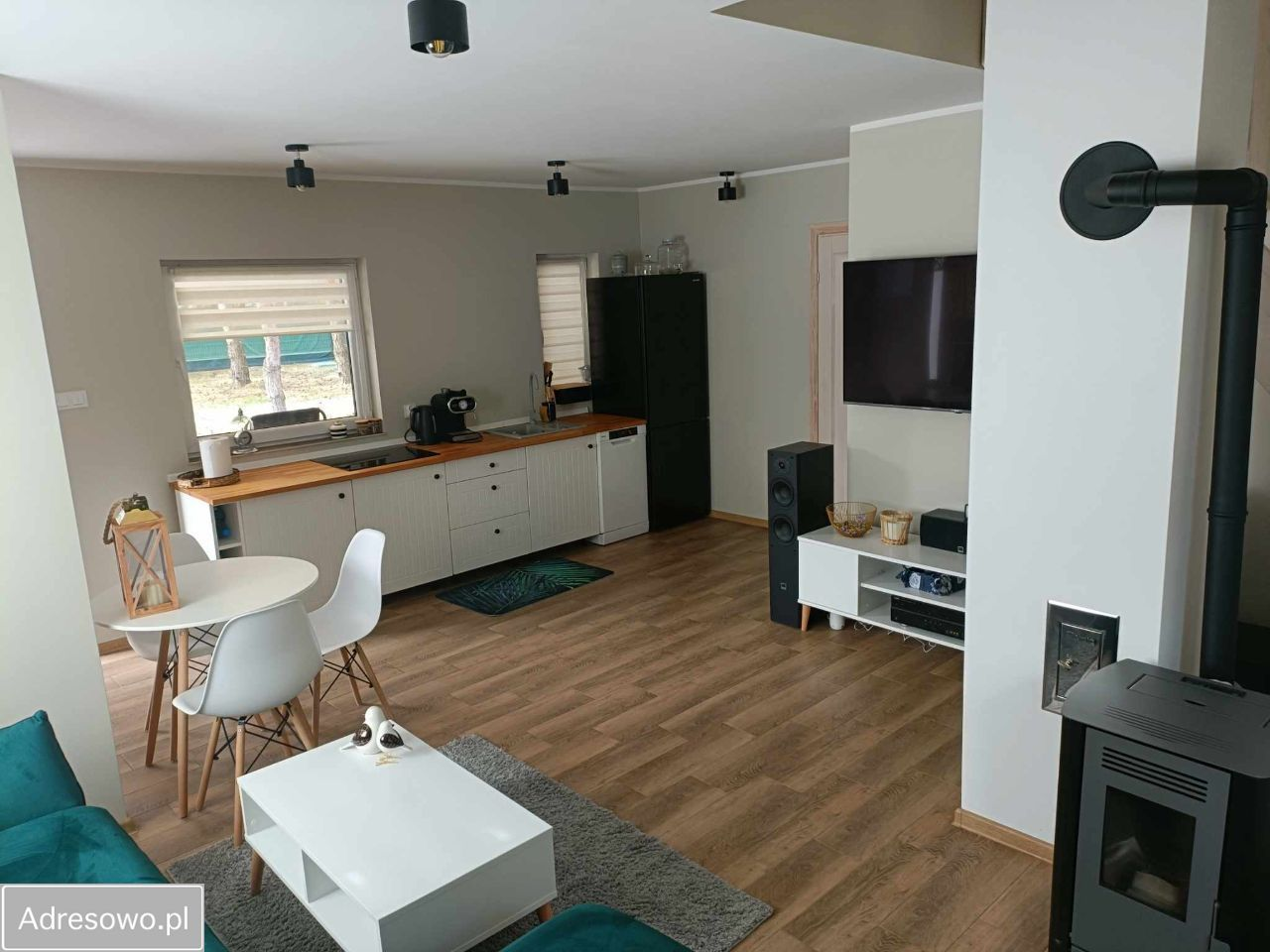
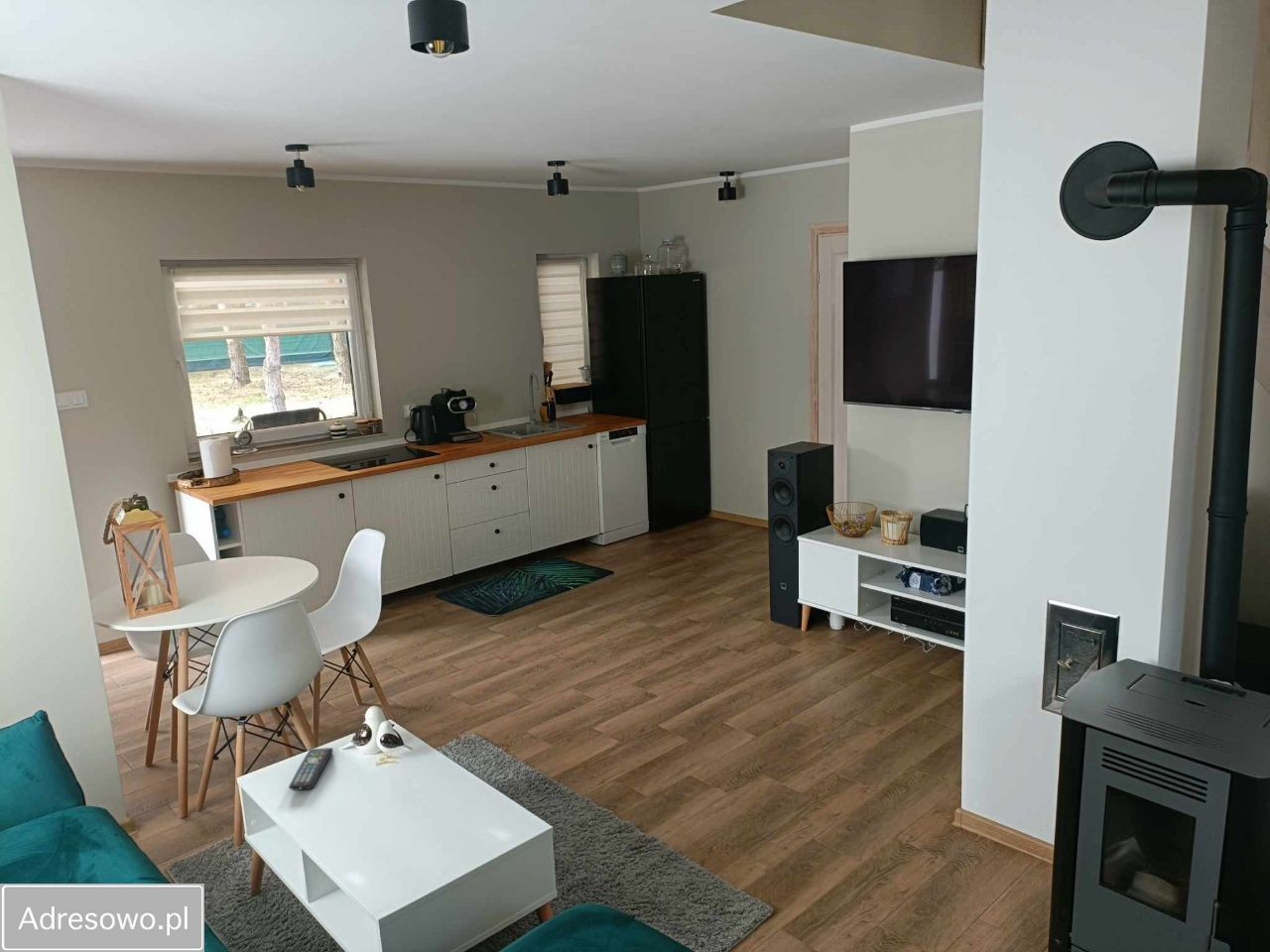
+ remote control (312, 767)
